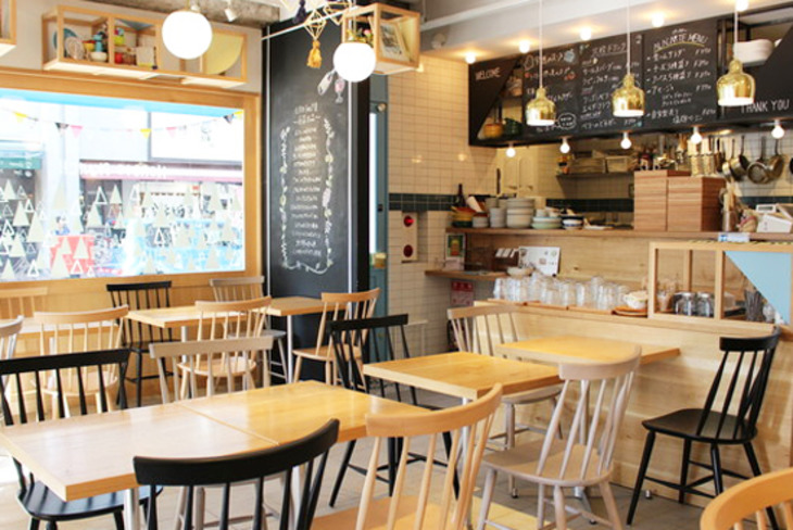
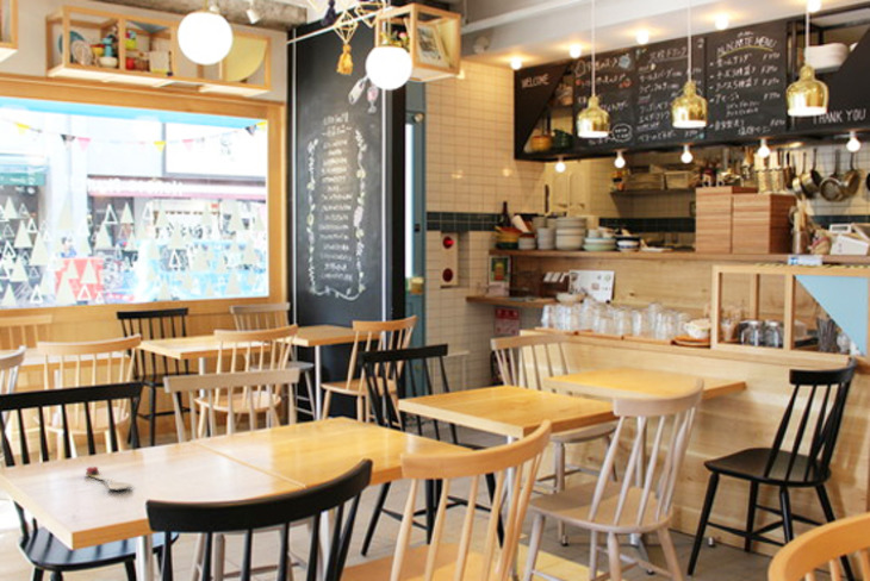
+ spoon (107, 479)
